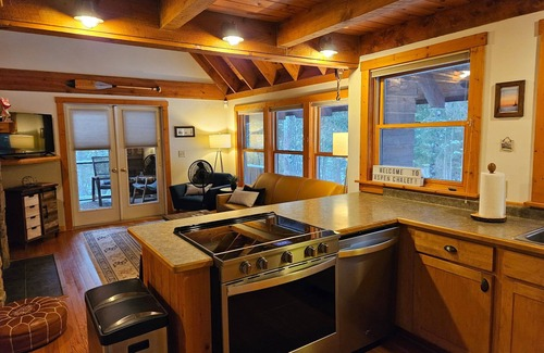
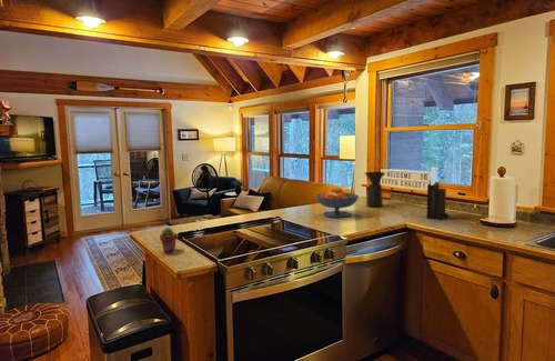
+ potted succulent (169, 239)
+ knife block (438, 192)
+ fruit bowl (336, 201)
+ coffee maker (374, 189)
